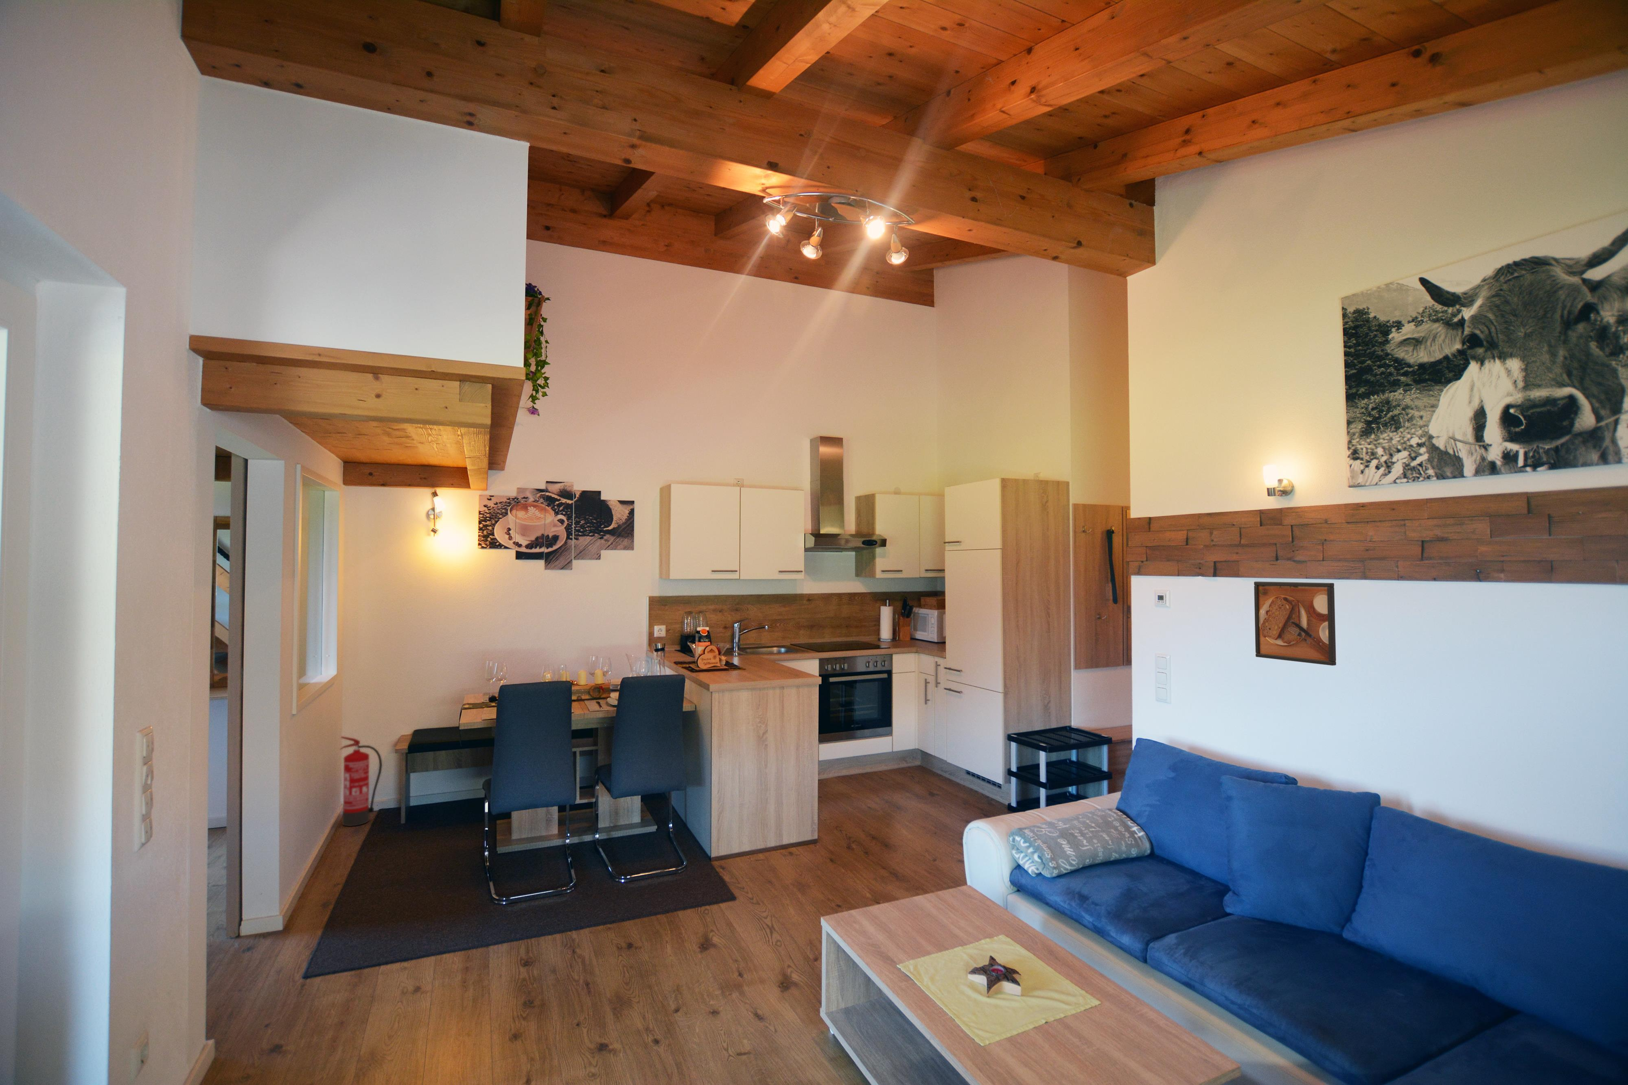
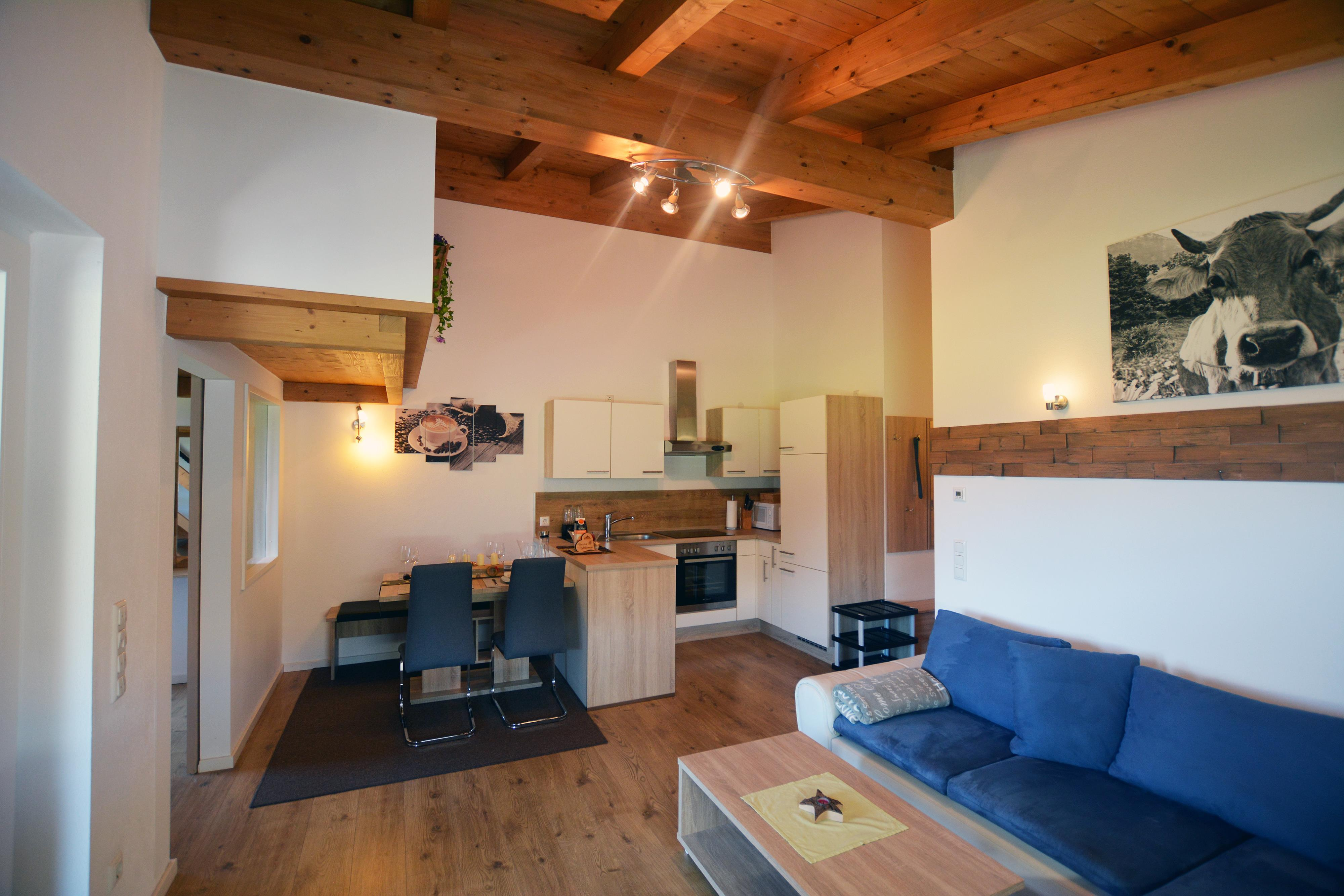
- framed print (1292, 621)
- fire extinguisher (361, 779)
